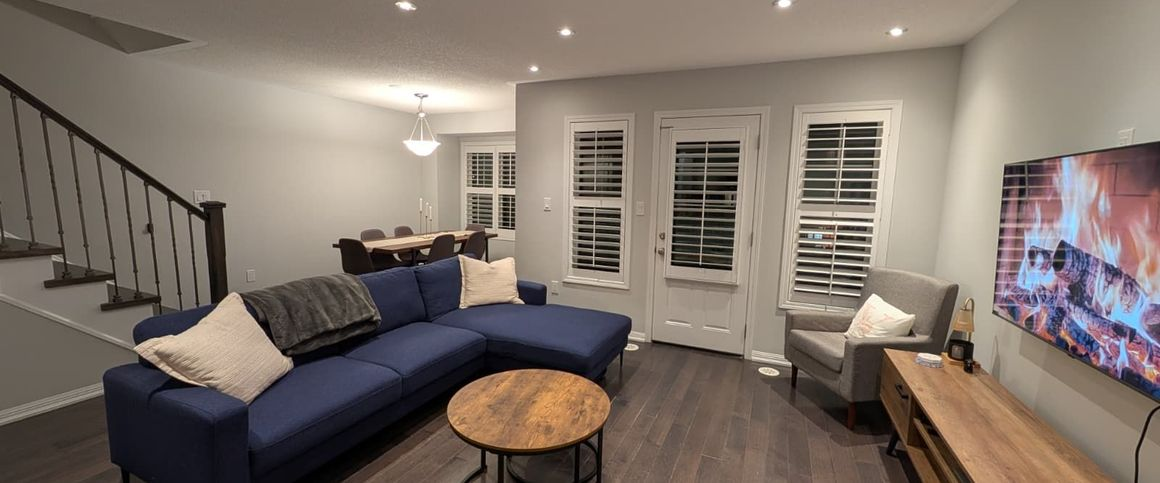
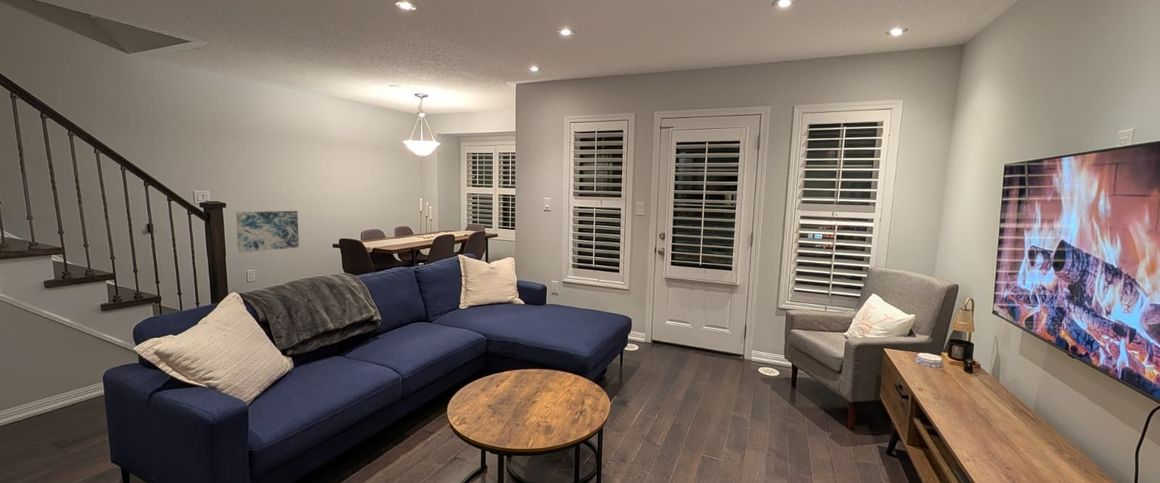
+ wall art (269, 230)
